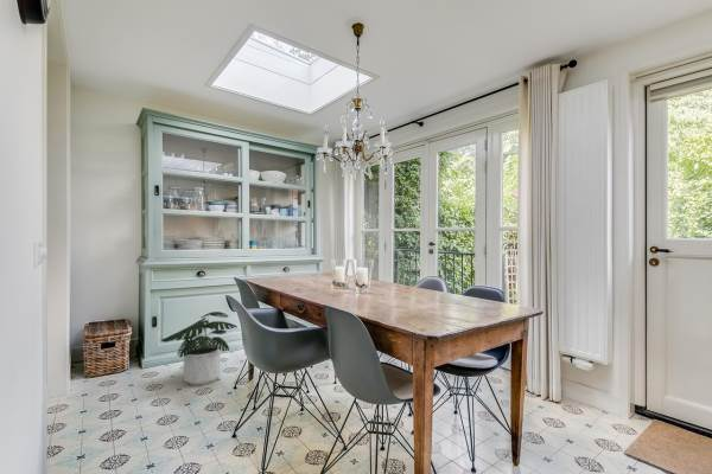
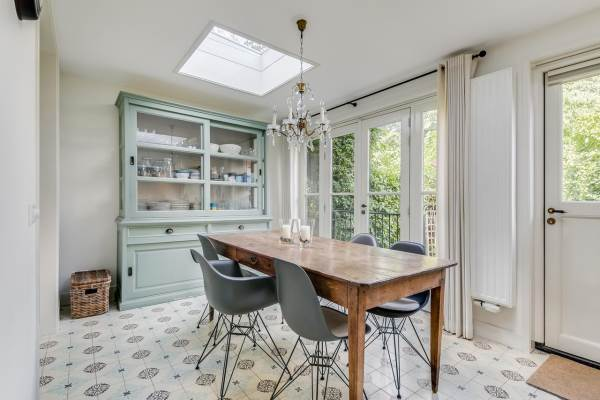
- potted plant (201, 348)
